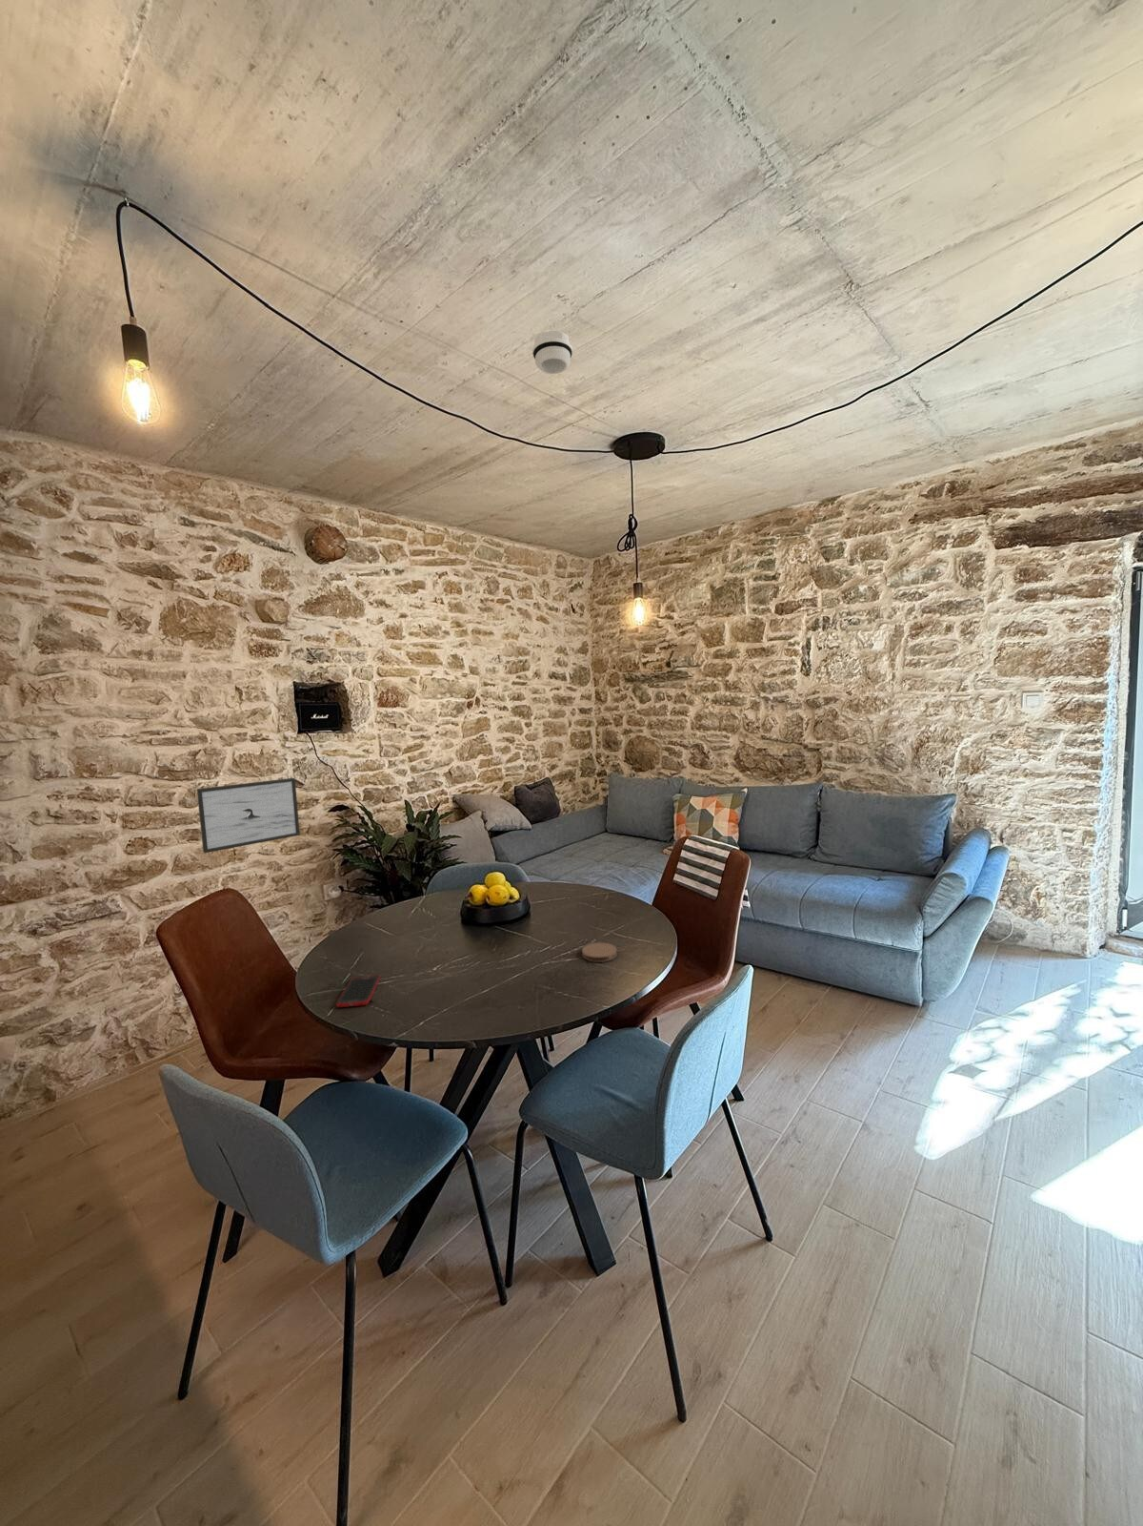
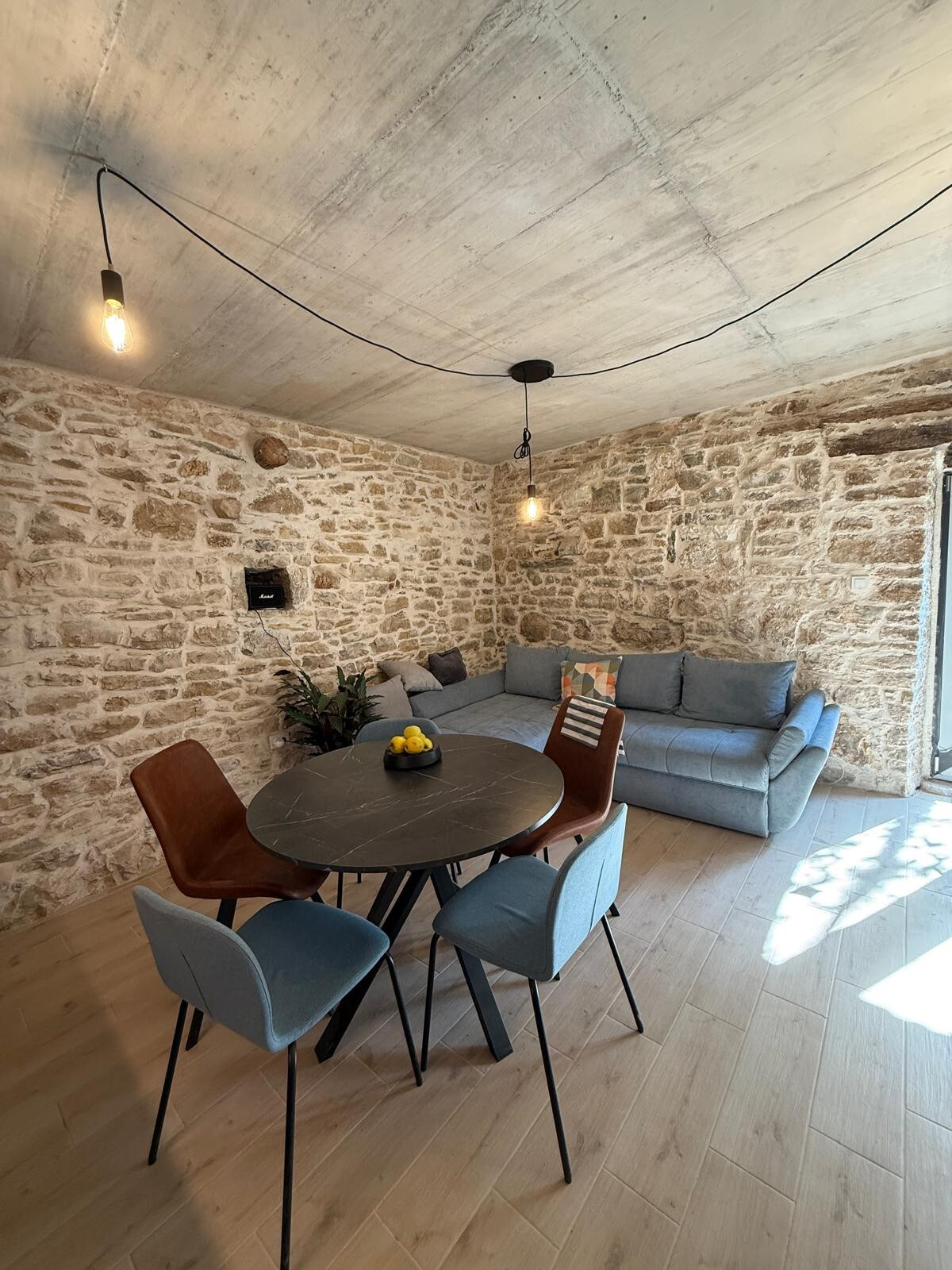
- cell phone (359, 990)
- smoke detector (552, 353)
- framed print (251, 812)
- coaster (599, 952)
